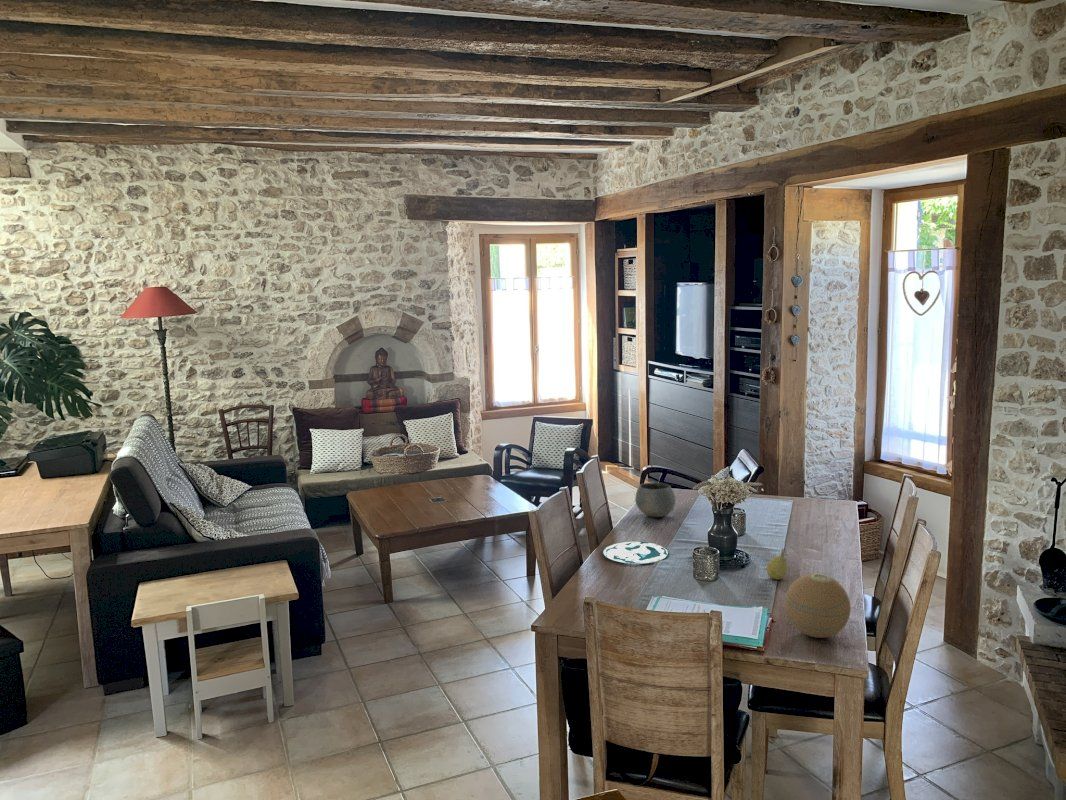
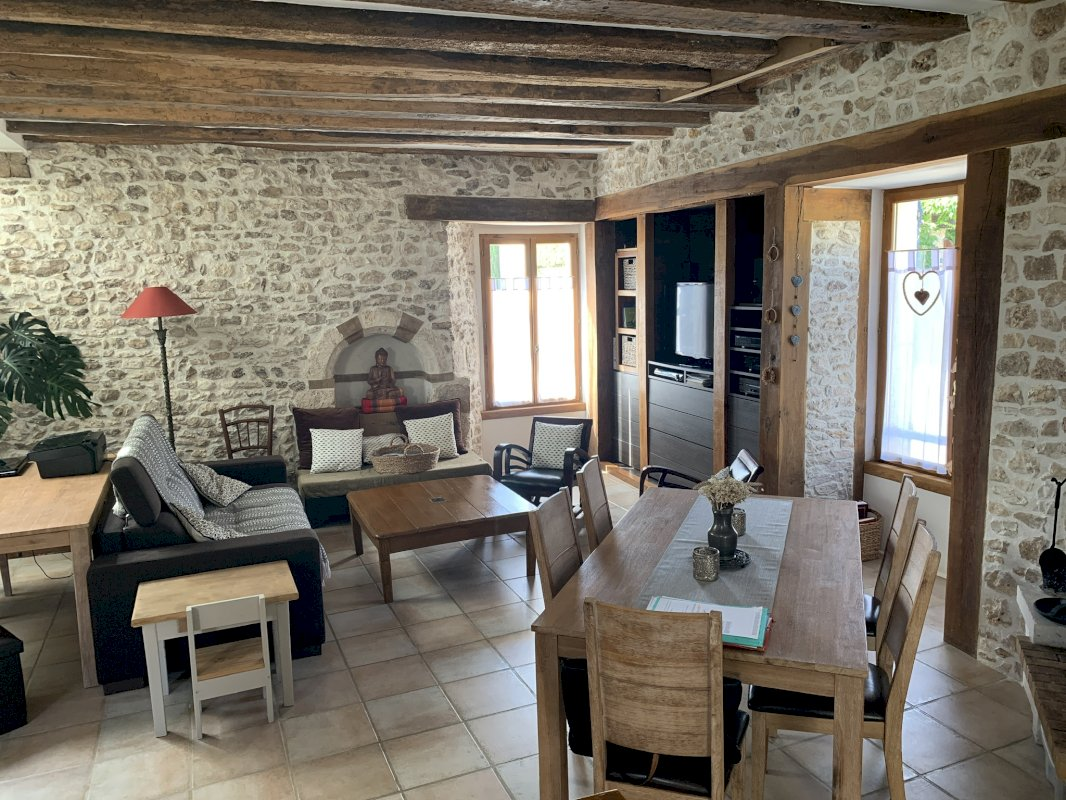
- bowl (655, 500)
- plate (635, 549)
- fruit (776, 564)
- decorative orb (817, 605)
